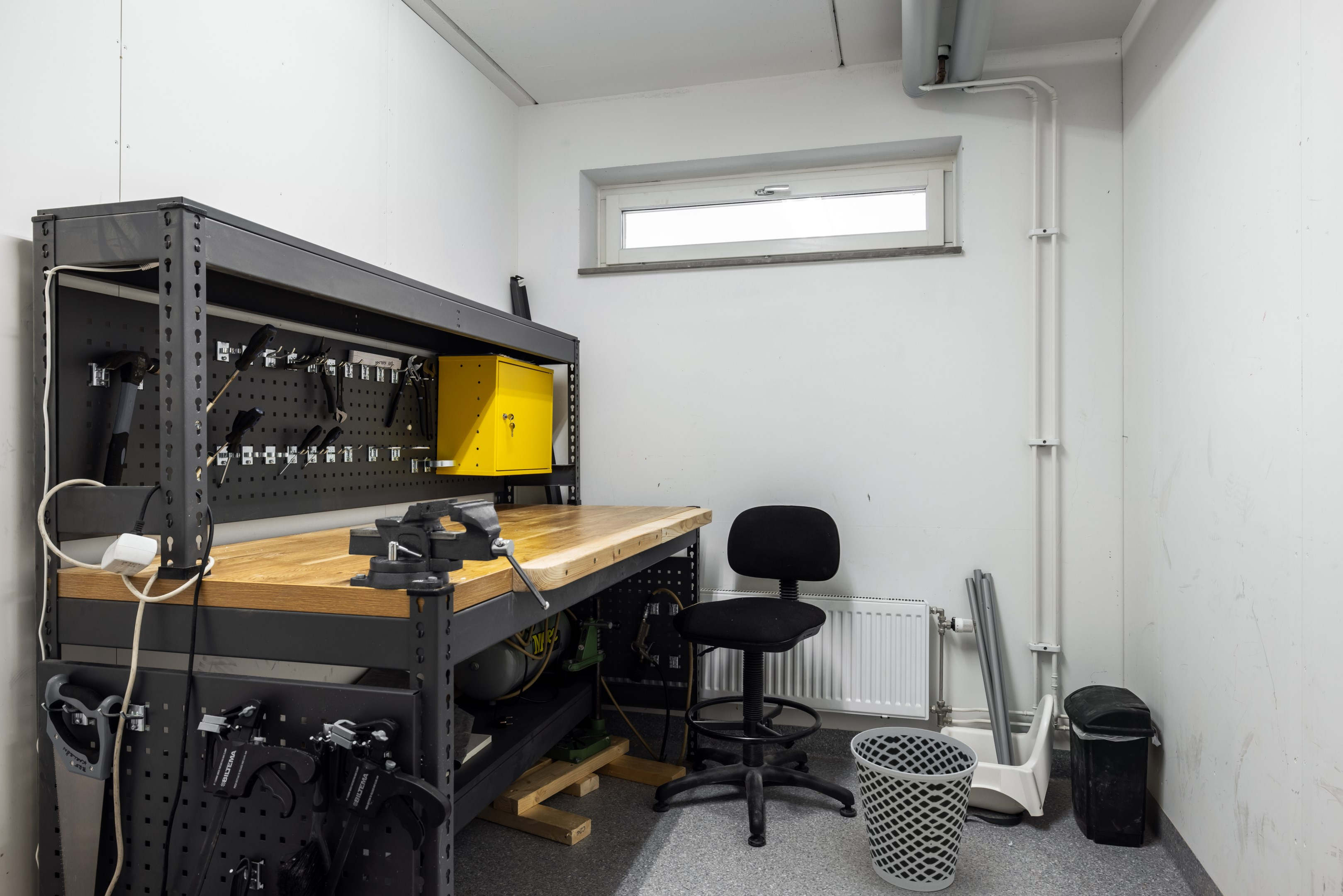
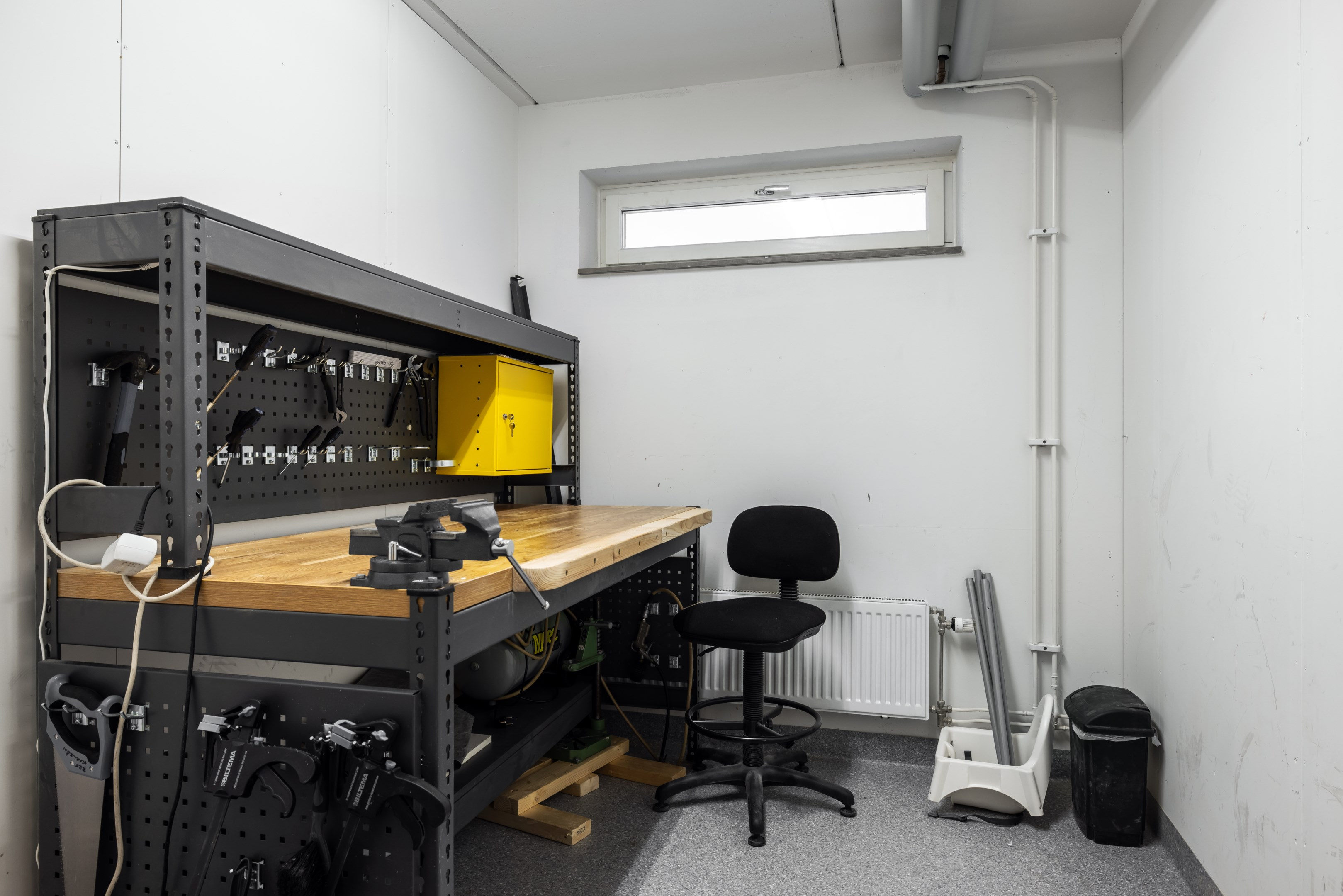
- wastebasket (912, 809)
